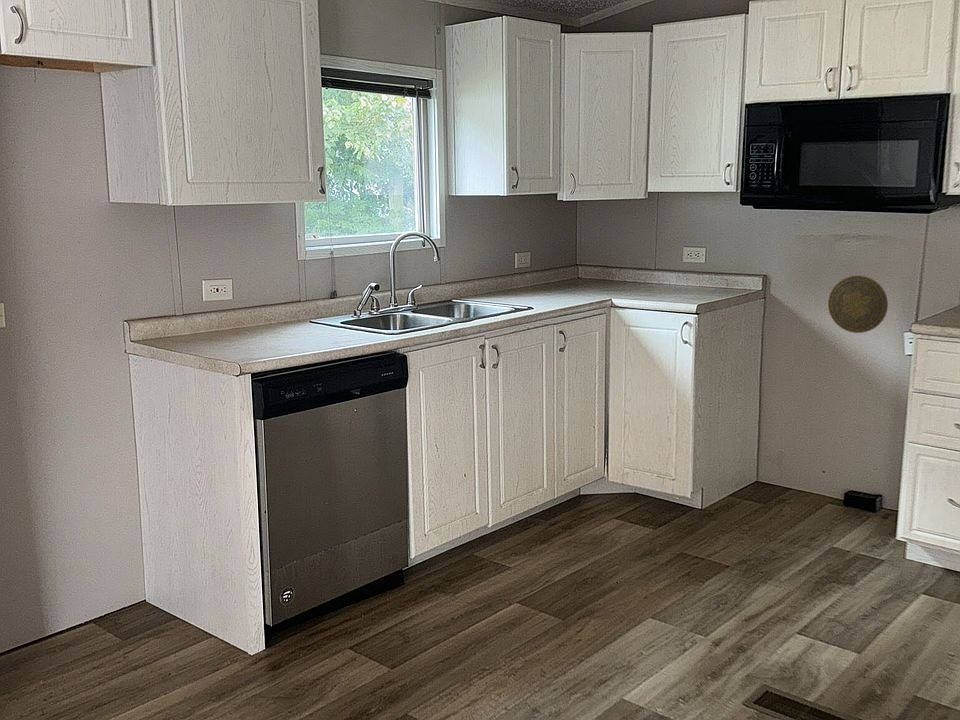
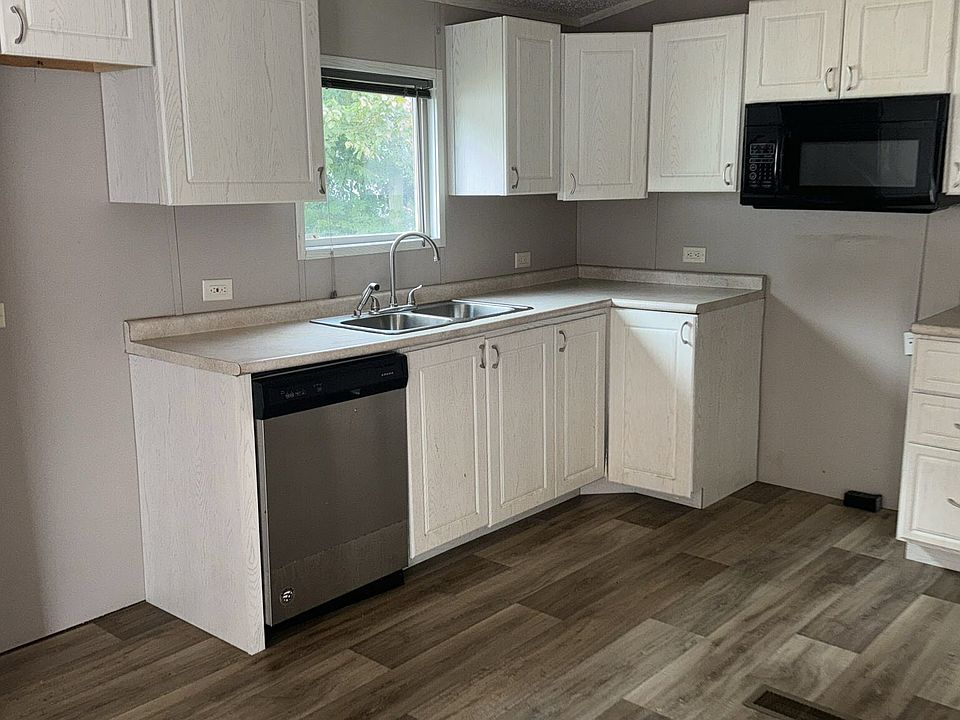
- decorative plate (856, 304)
